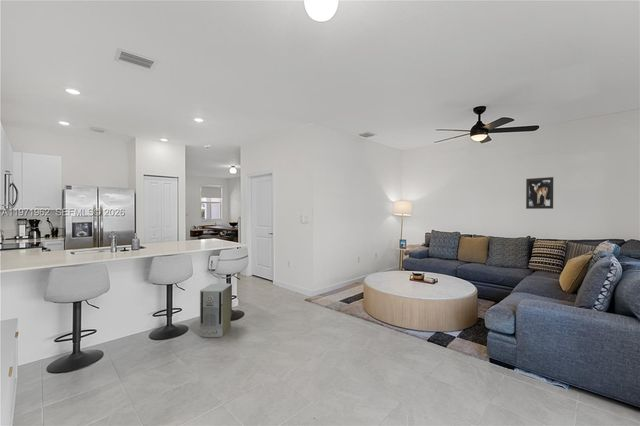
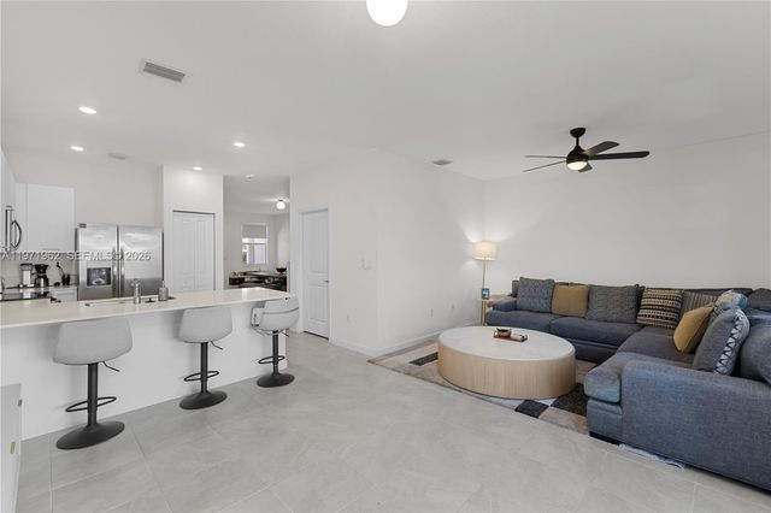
- air purifier (216, 309)
- wall art (539, 193)
